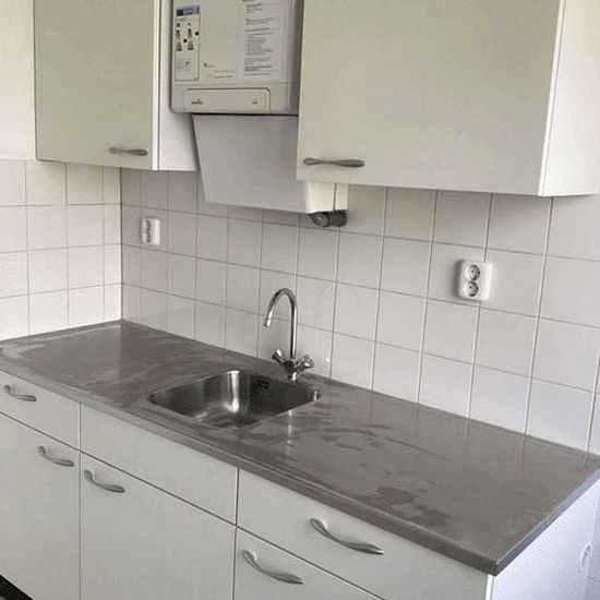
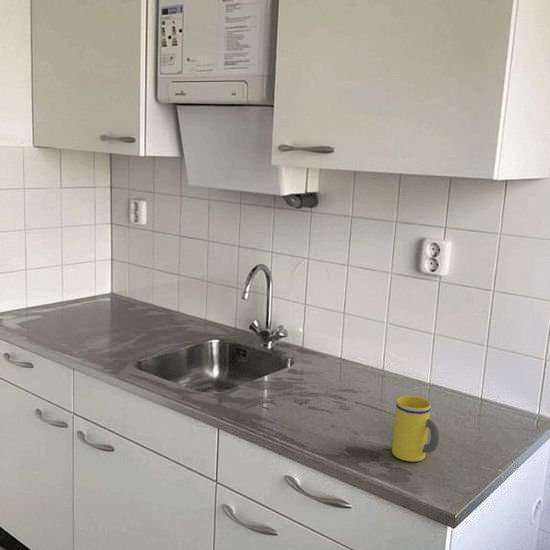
+ mug (417, 431)
